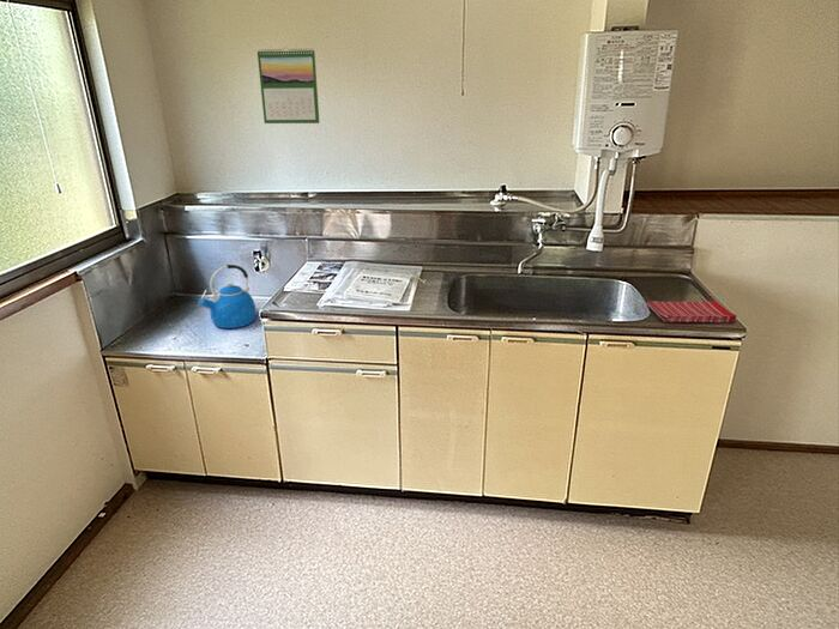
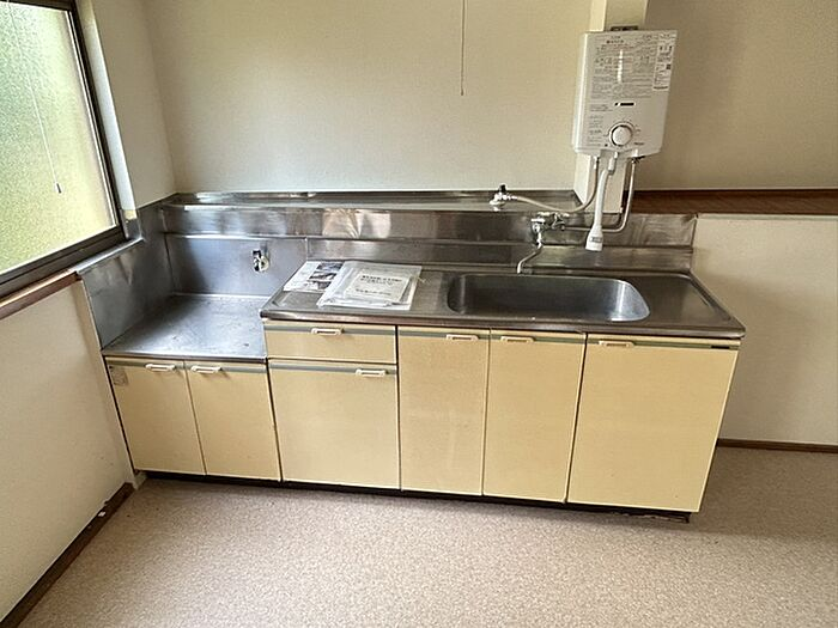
- calendar (288, 85)
- dish towel (690, 310)
- kettle (225, 295)
